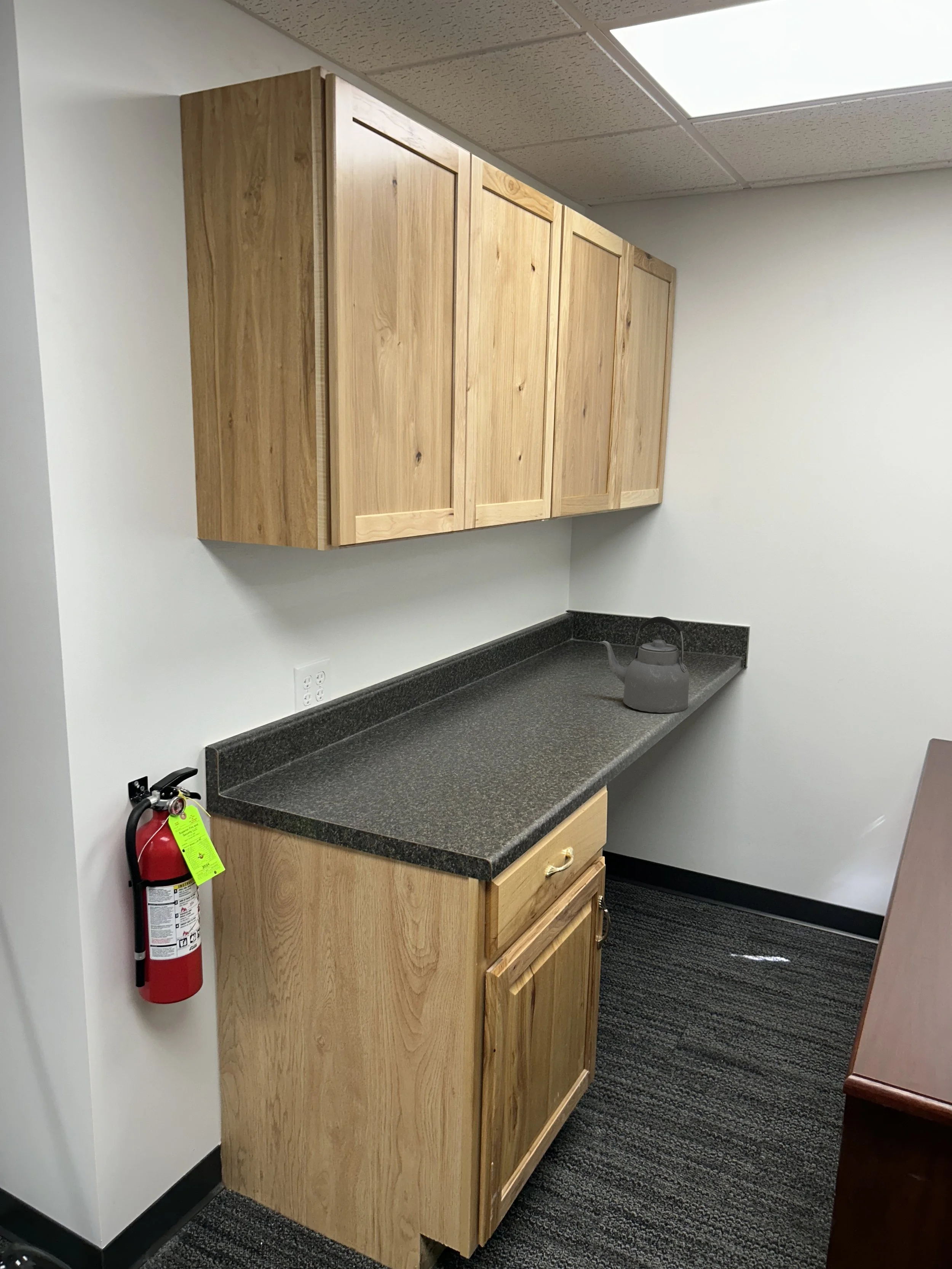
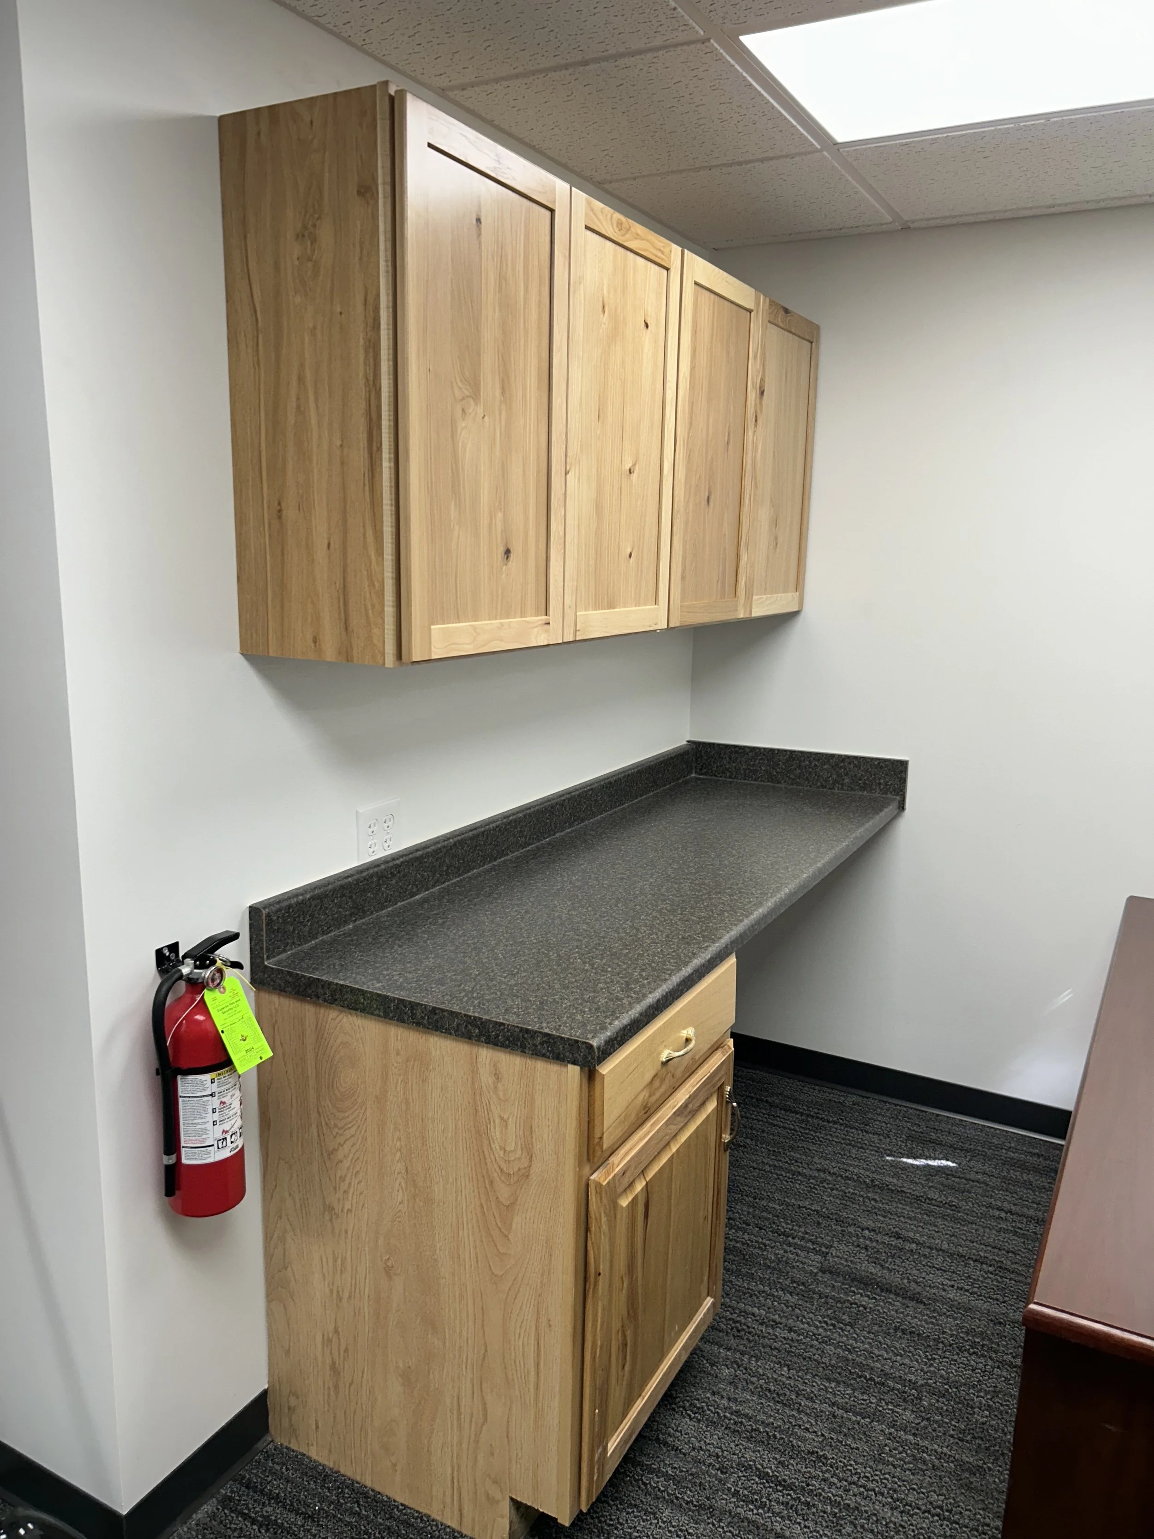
- kettle (643, 659)
